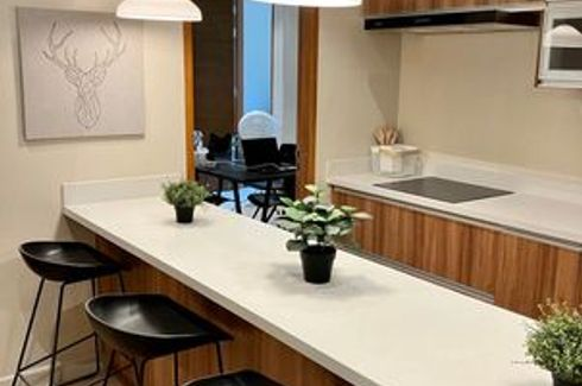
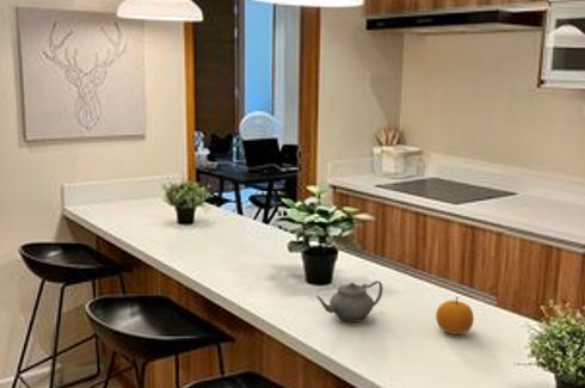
+ fruit (455, 313)
+ teapot (349, 301)
